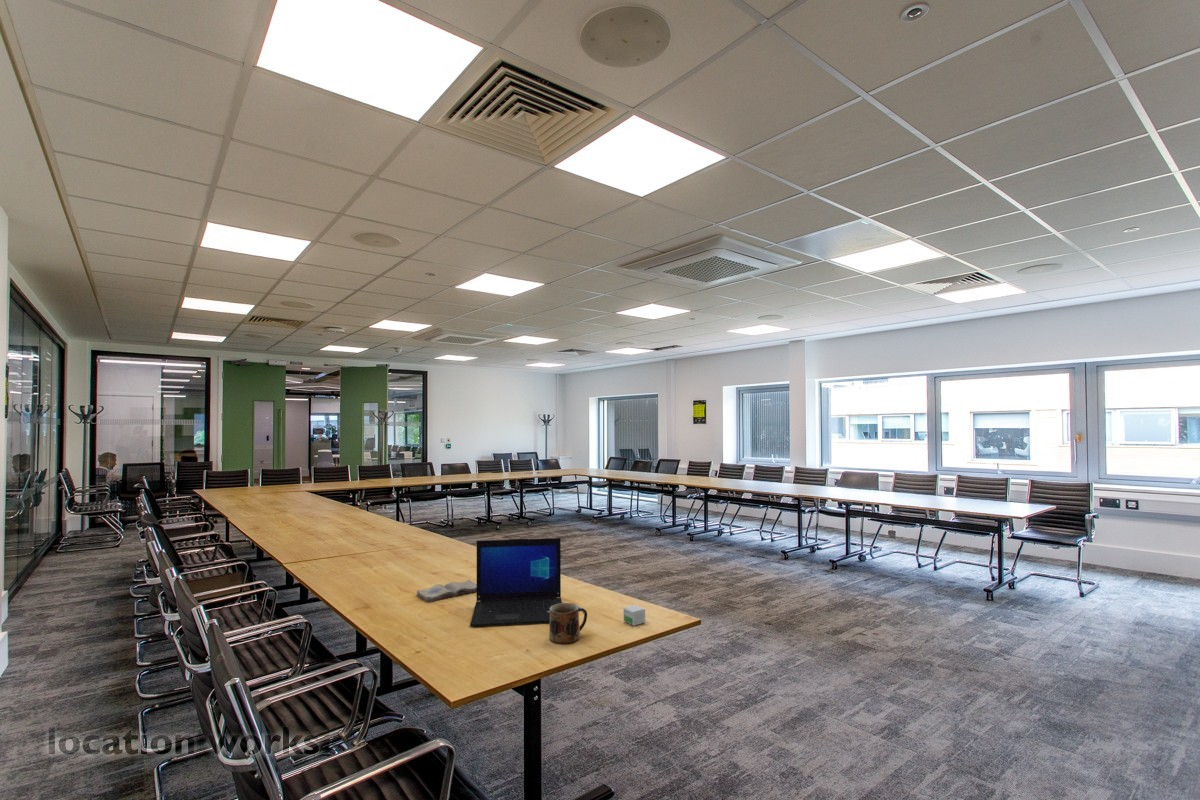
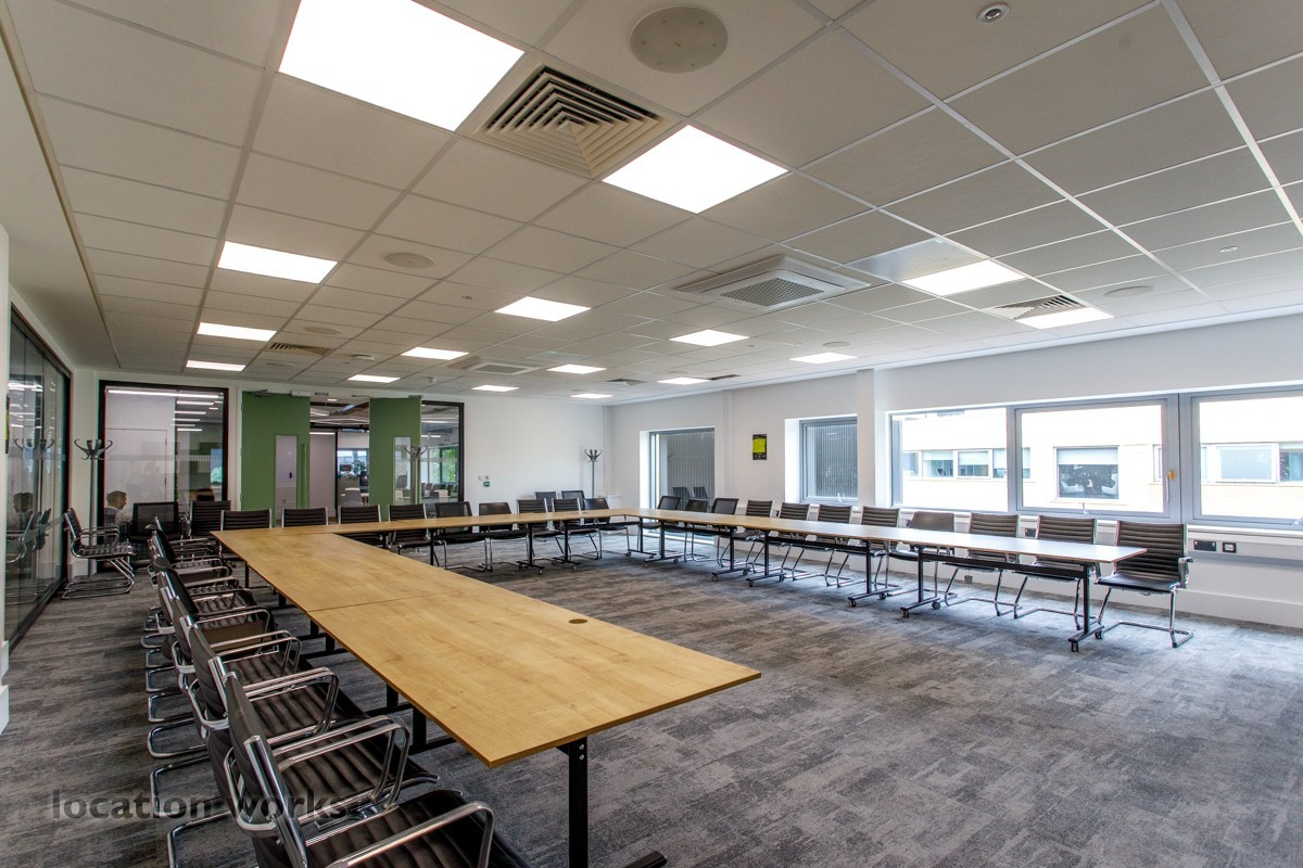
- diary (449, 589)
- small box (634, 615)
- mug (566, 621)
- laptop (518, 579)
